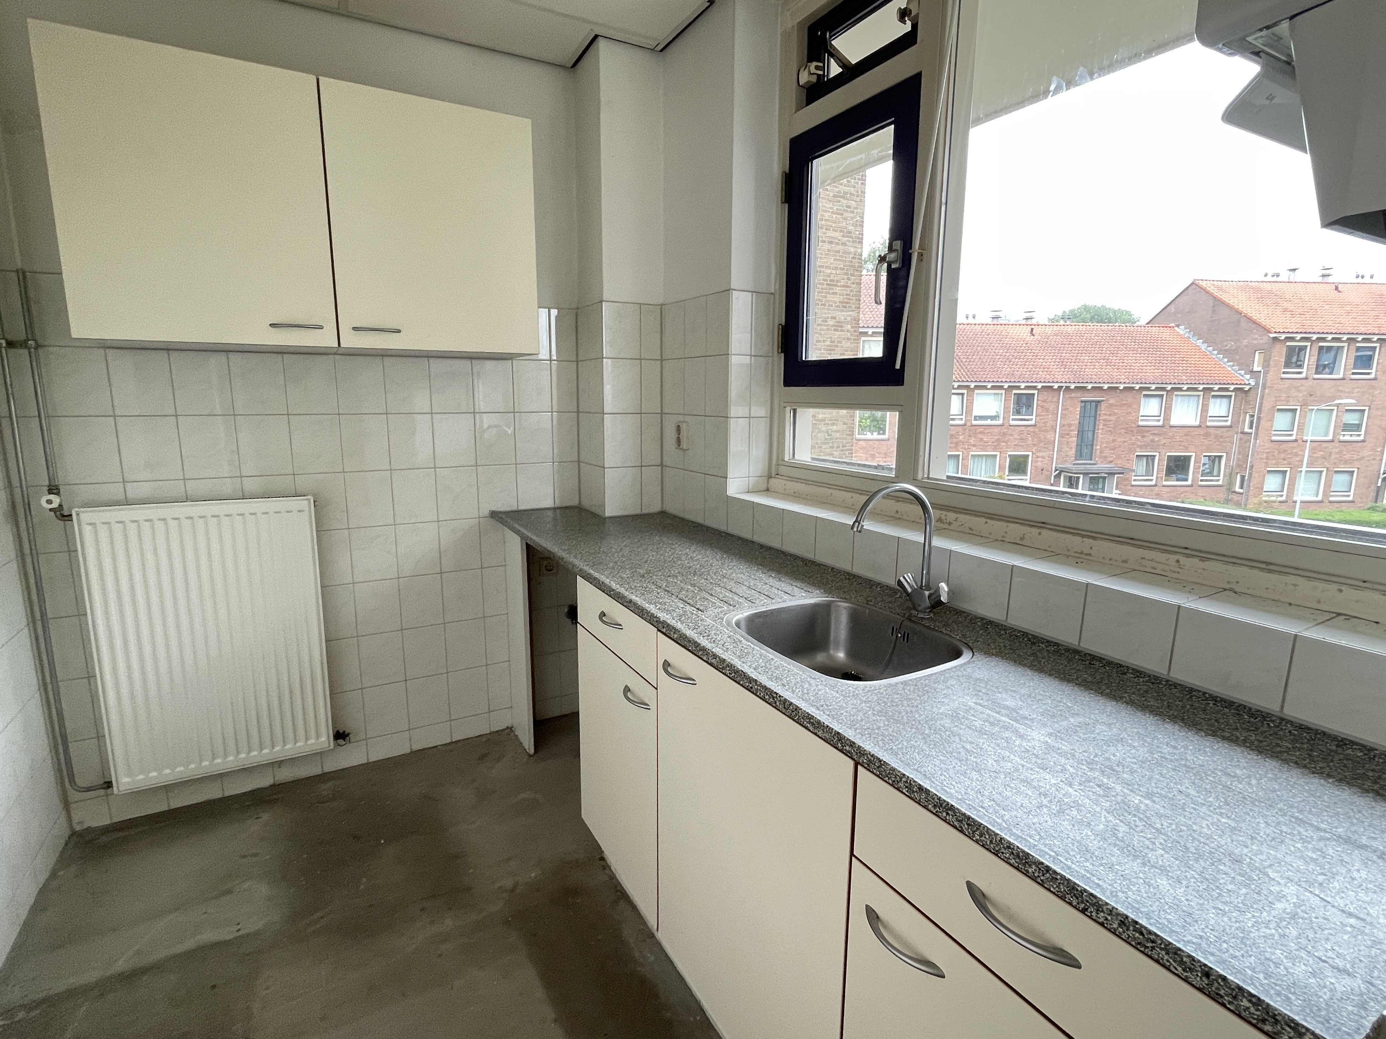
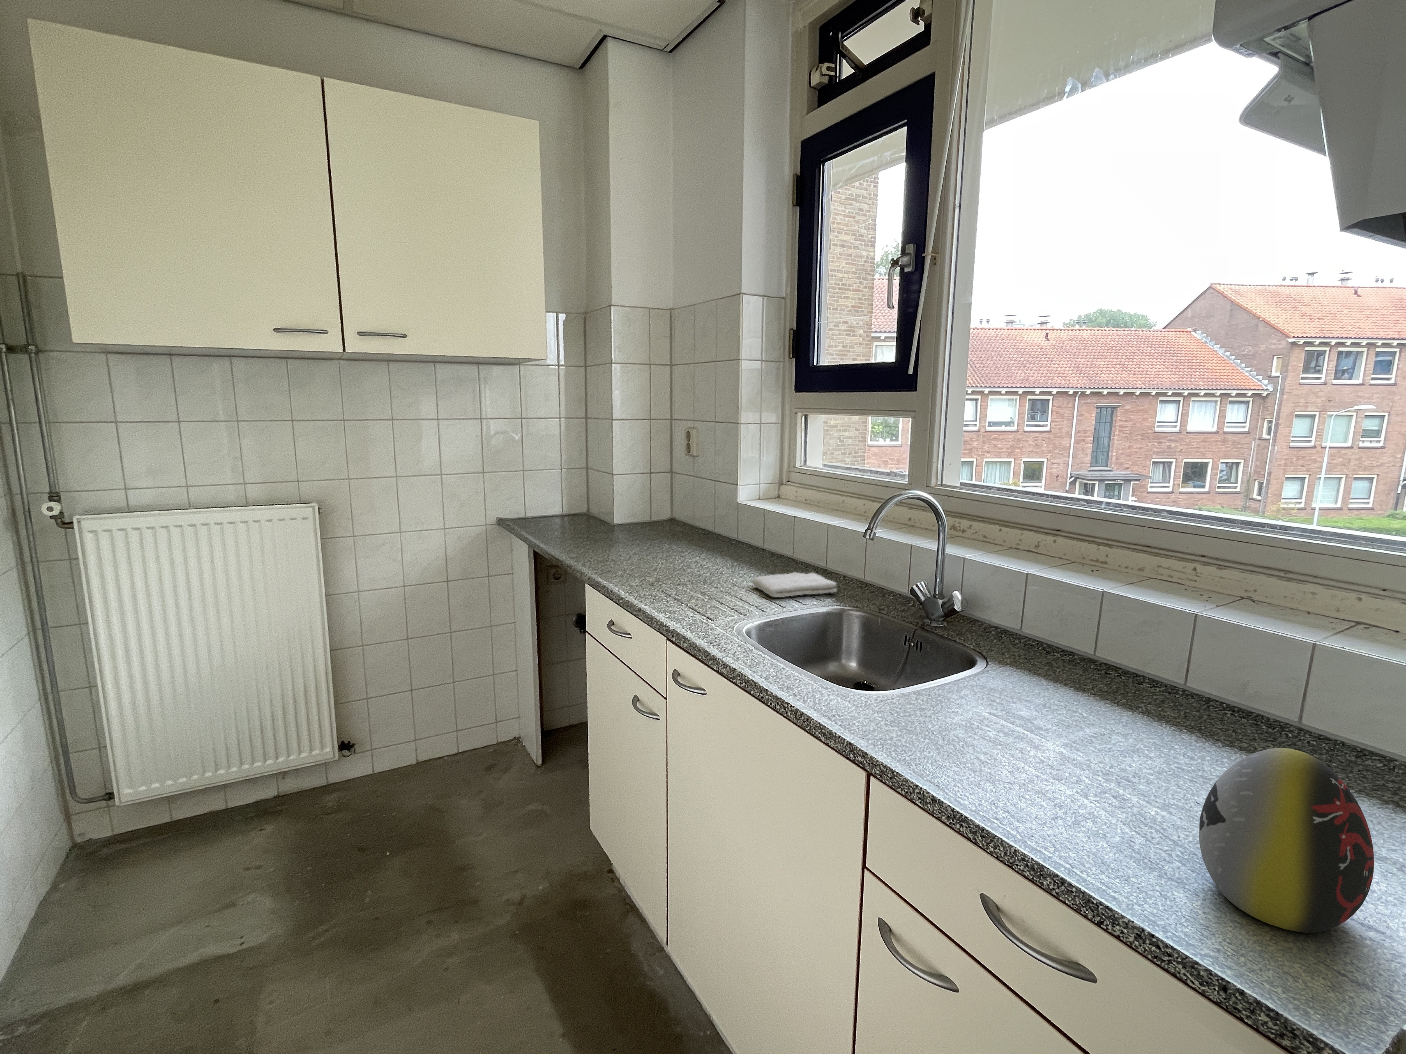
+ decorative egg (1283, 828)
+ washcloth (795, 583)
